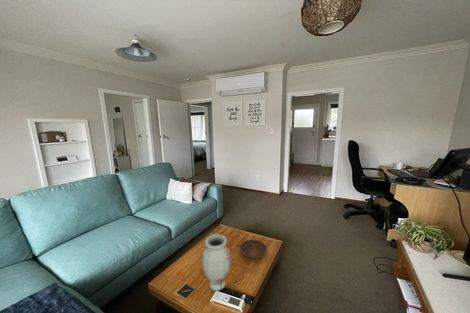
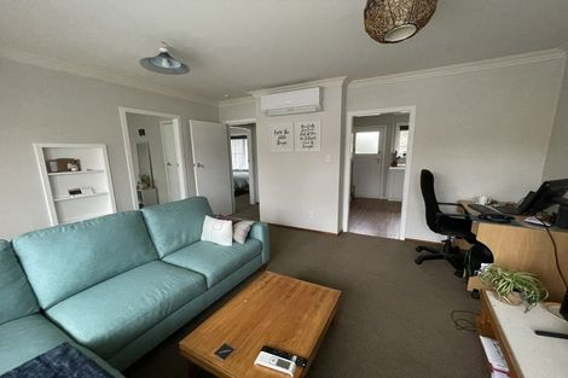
- bowl (253, 250)
- vase (216, 263)
